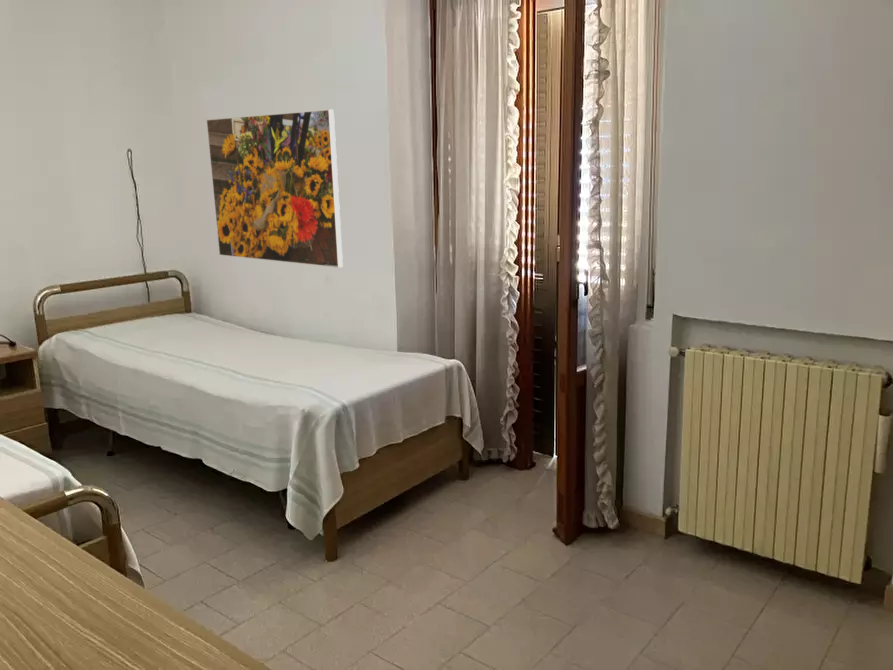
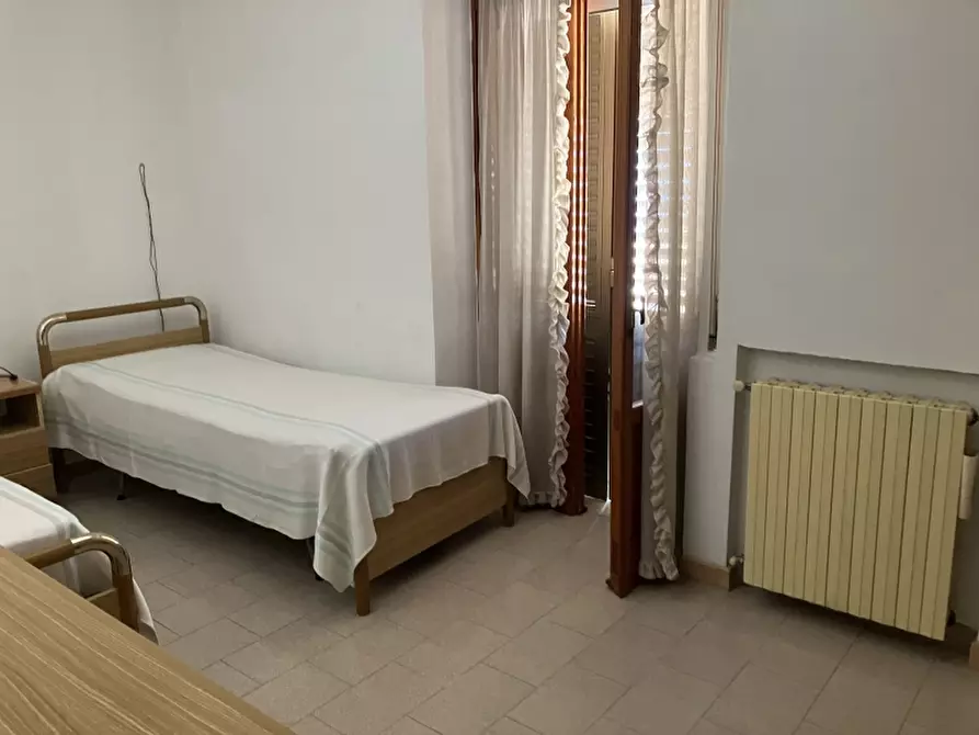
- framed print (271, 189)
